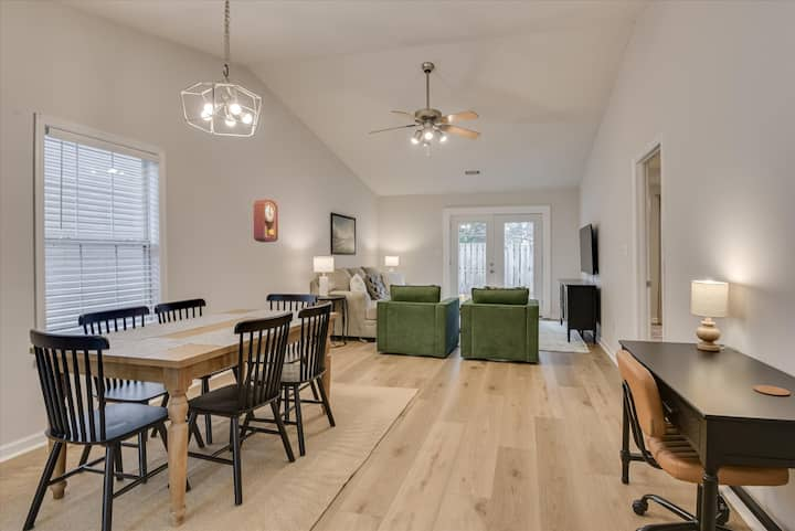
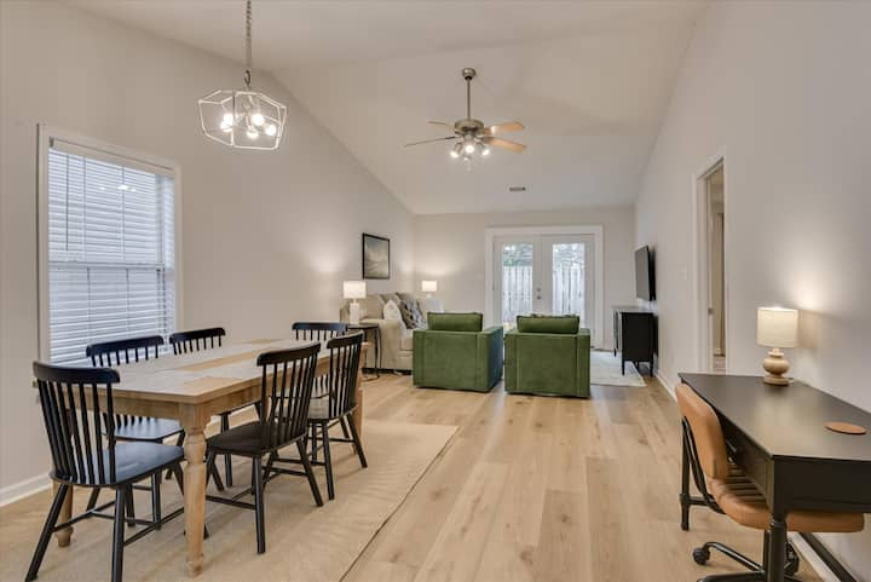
- pendulum clock (266, 221)
